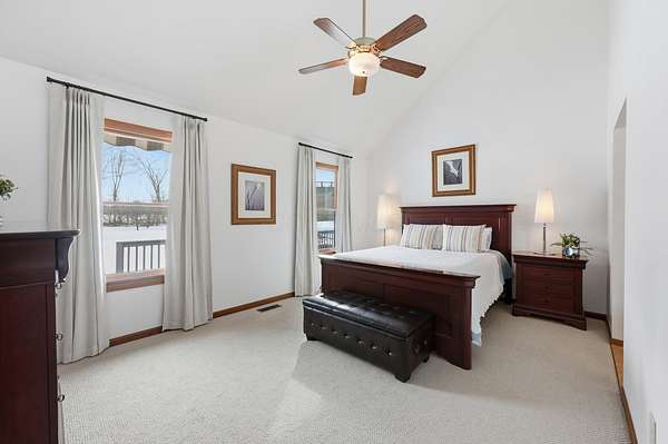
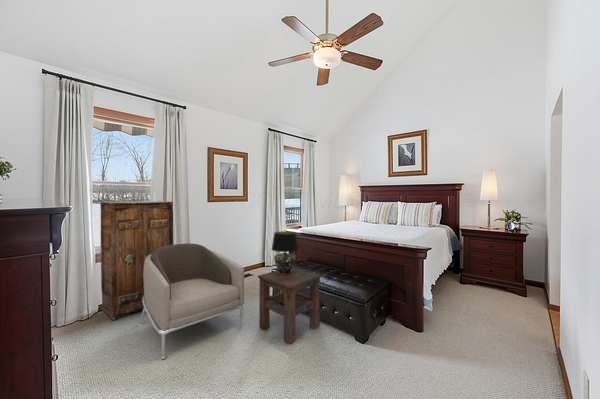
+ side table (289, 301)
+ table lamp (285, 252)
+ armchair (189, 287)
+ cabinet (139, 253)
